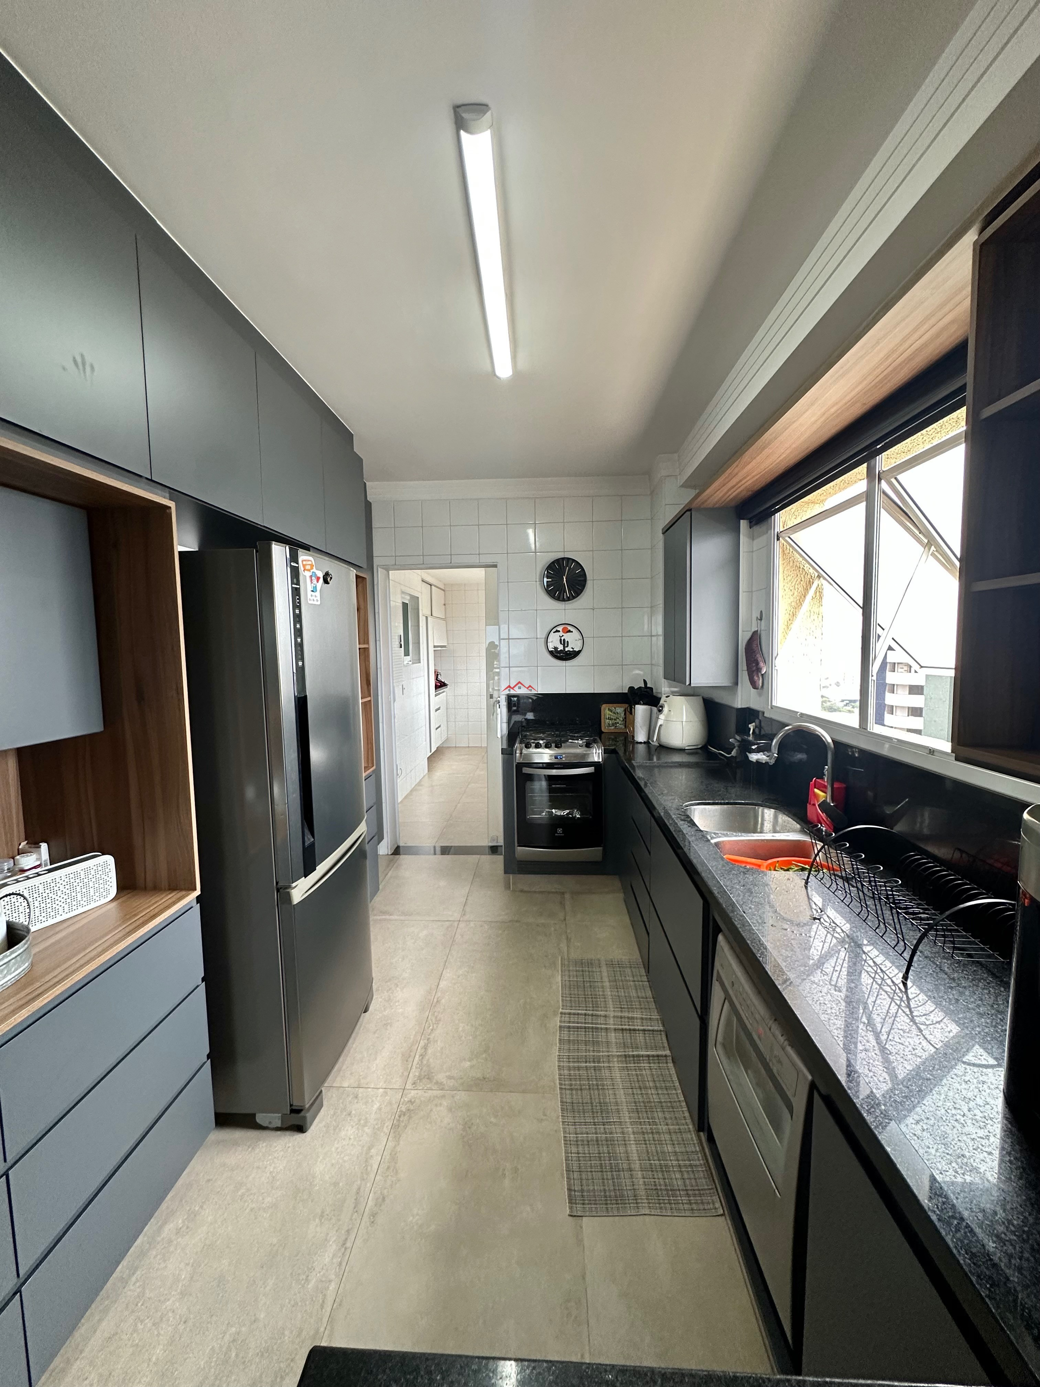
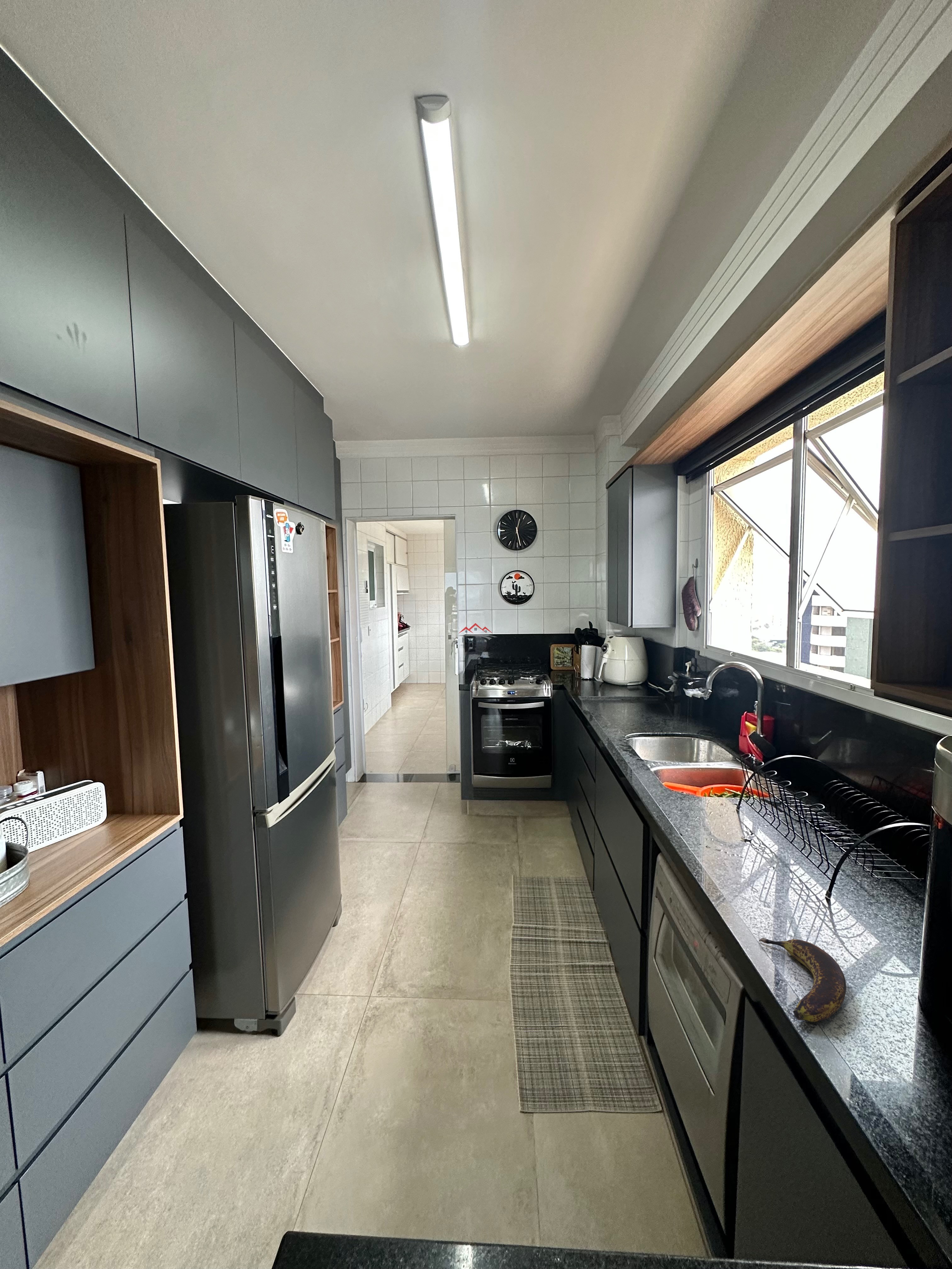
+ banana (809, 969)
